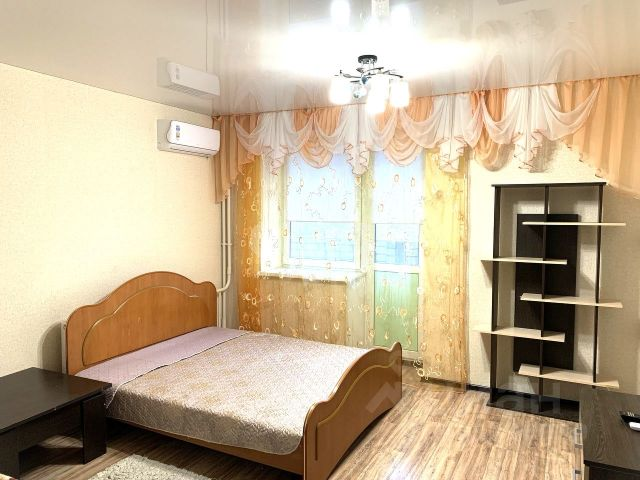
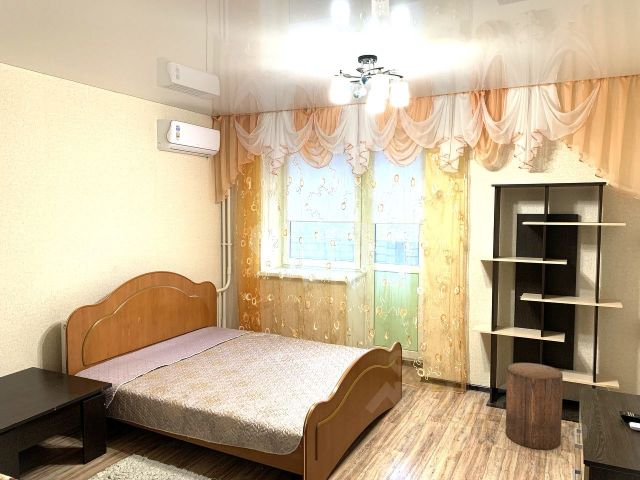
+ stool (533, 403)
